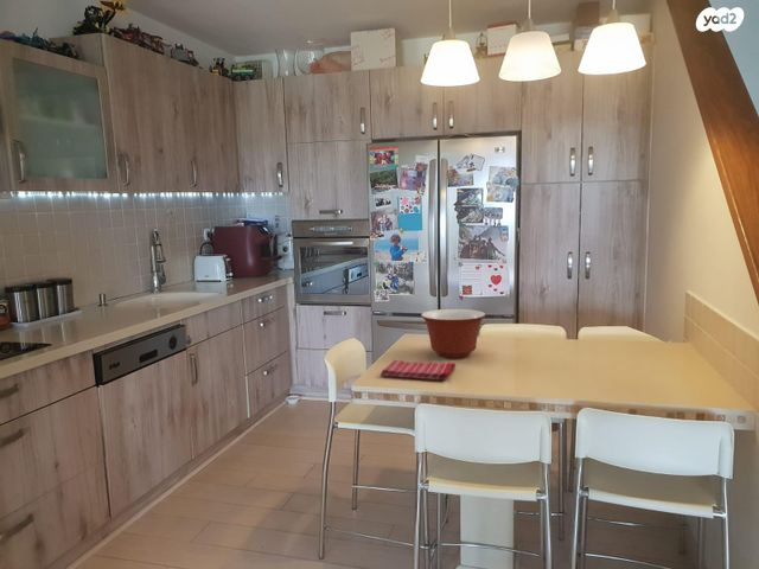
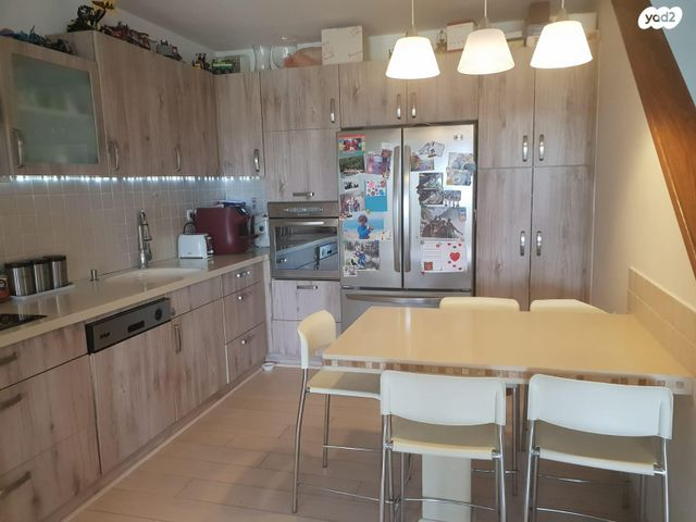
- mixing bowl (453, 333)
- dish towel (419, 369)
